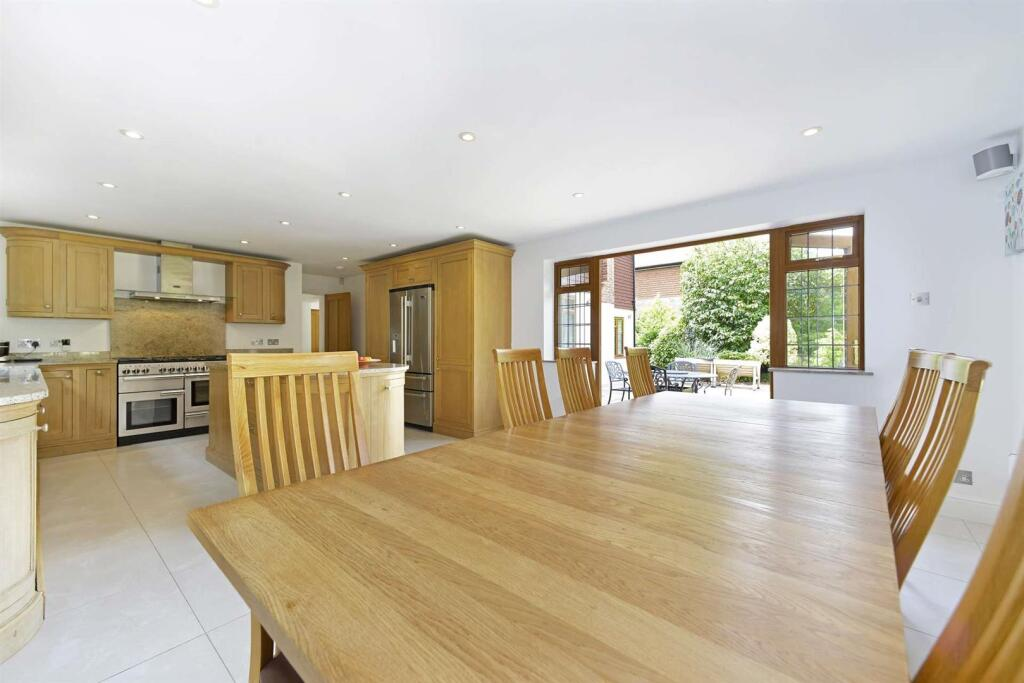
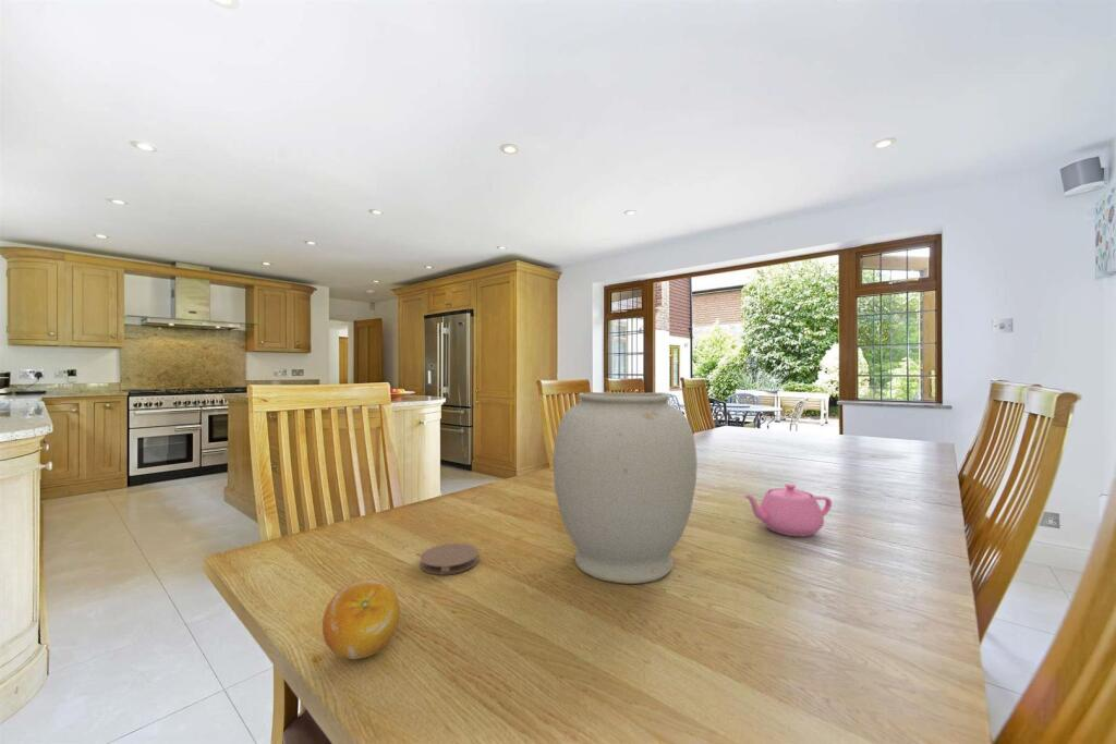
+ coaster (449, 558)
+ teapot (787, 507)
+ fruit (362, 617)
+ vase (623, 477)
